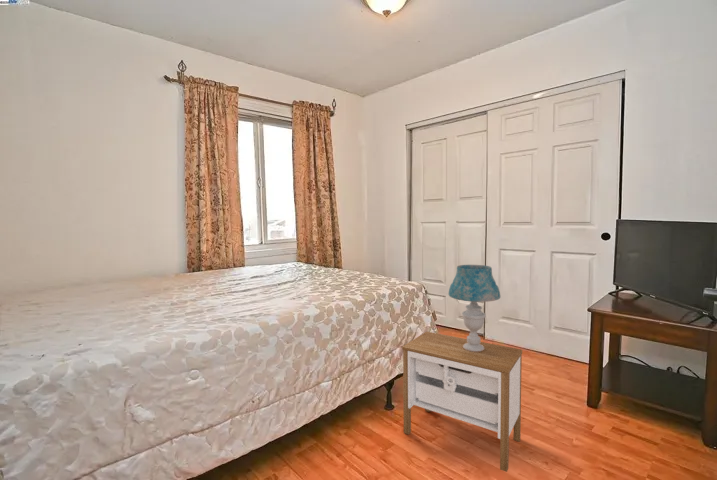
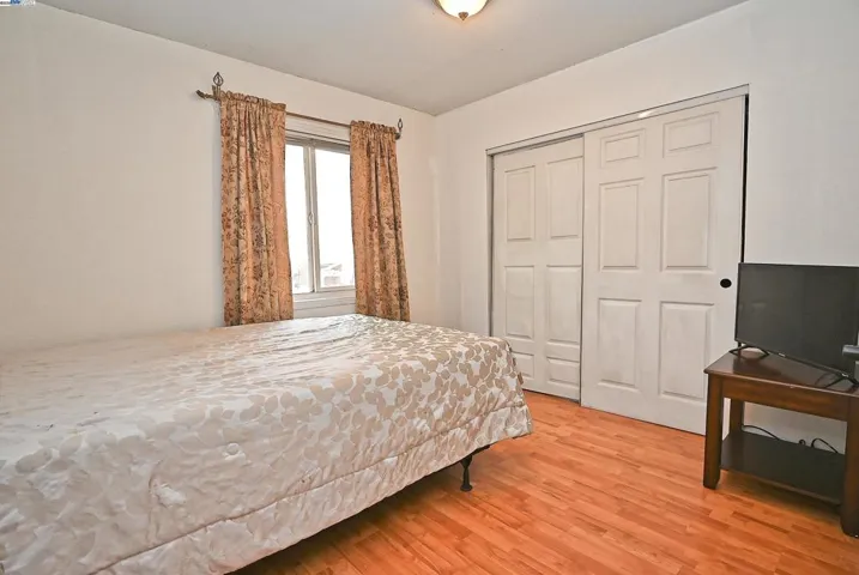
- table lamp (473, 307)
- nightstand (461, 391)
